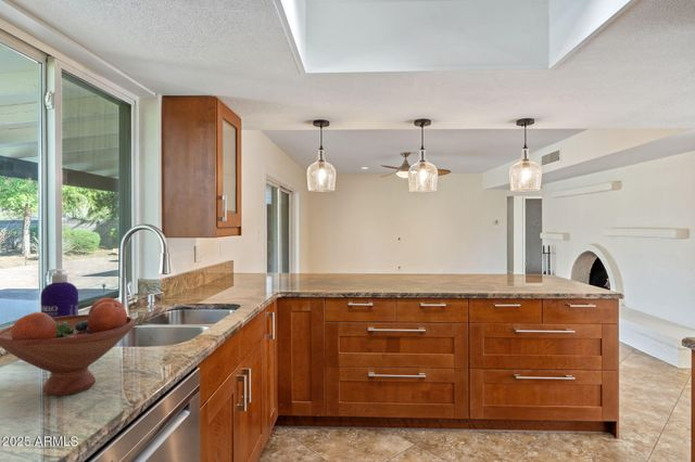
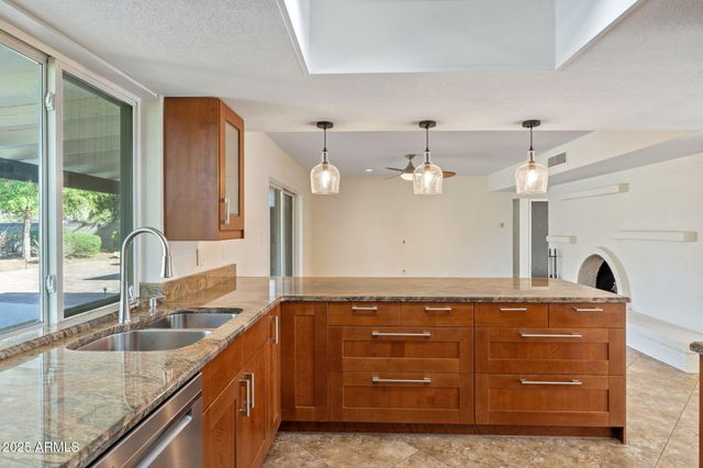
- fruit bowl (70, 345)
- spray bottle (60, 311)
